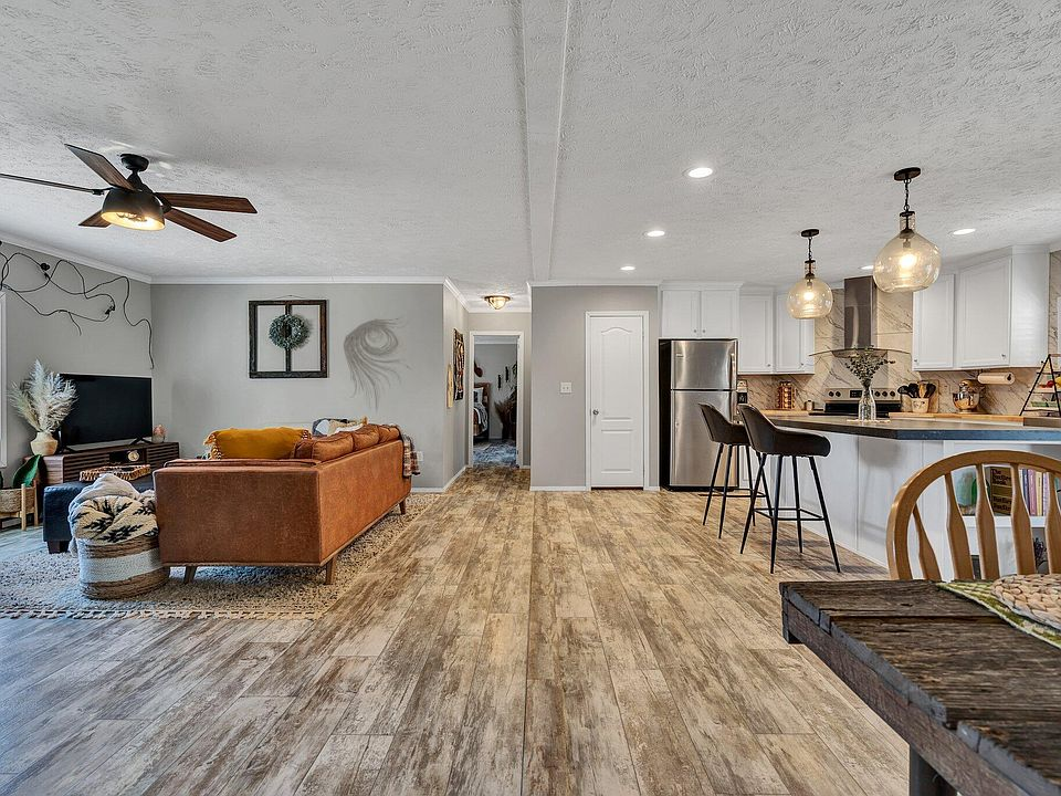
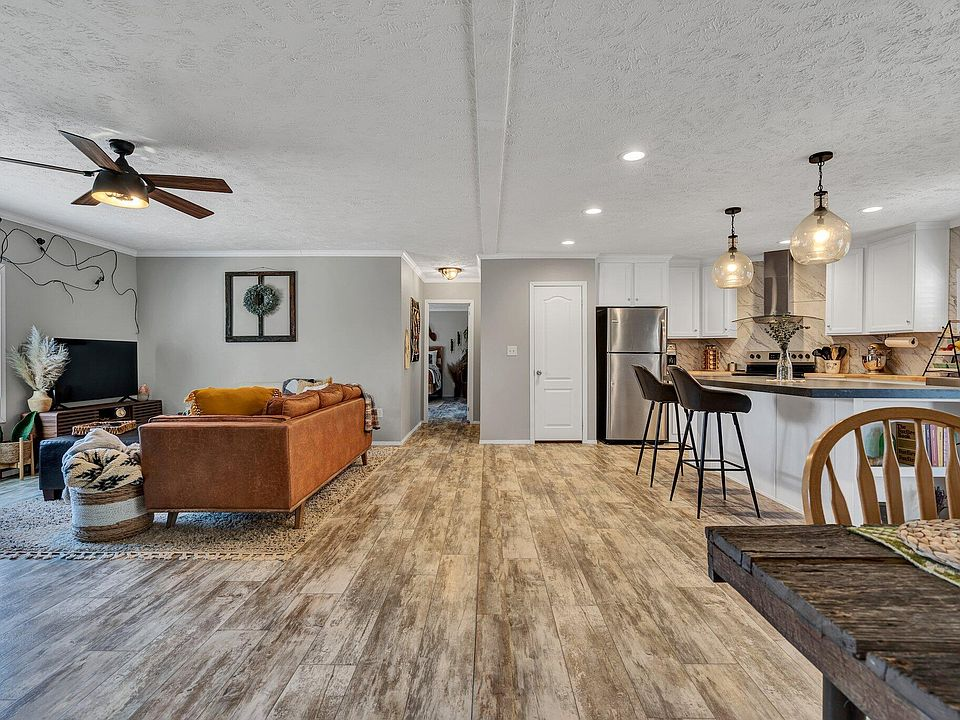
- wall sculpture (377, 364)
